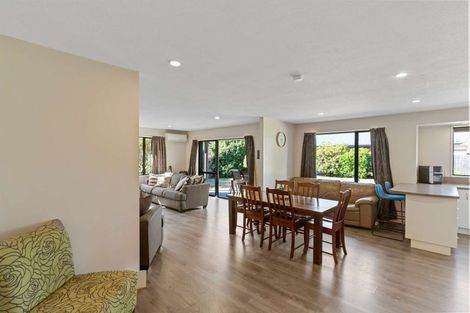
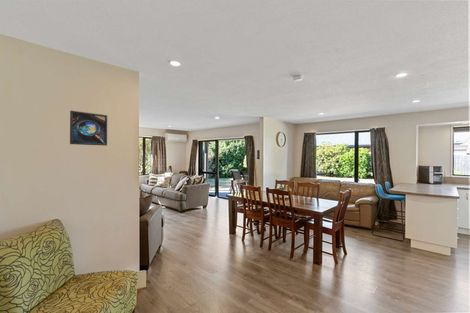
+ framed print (89, 129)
